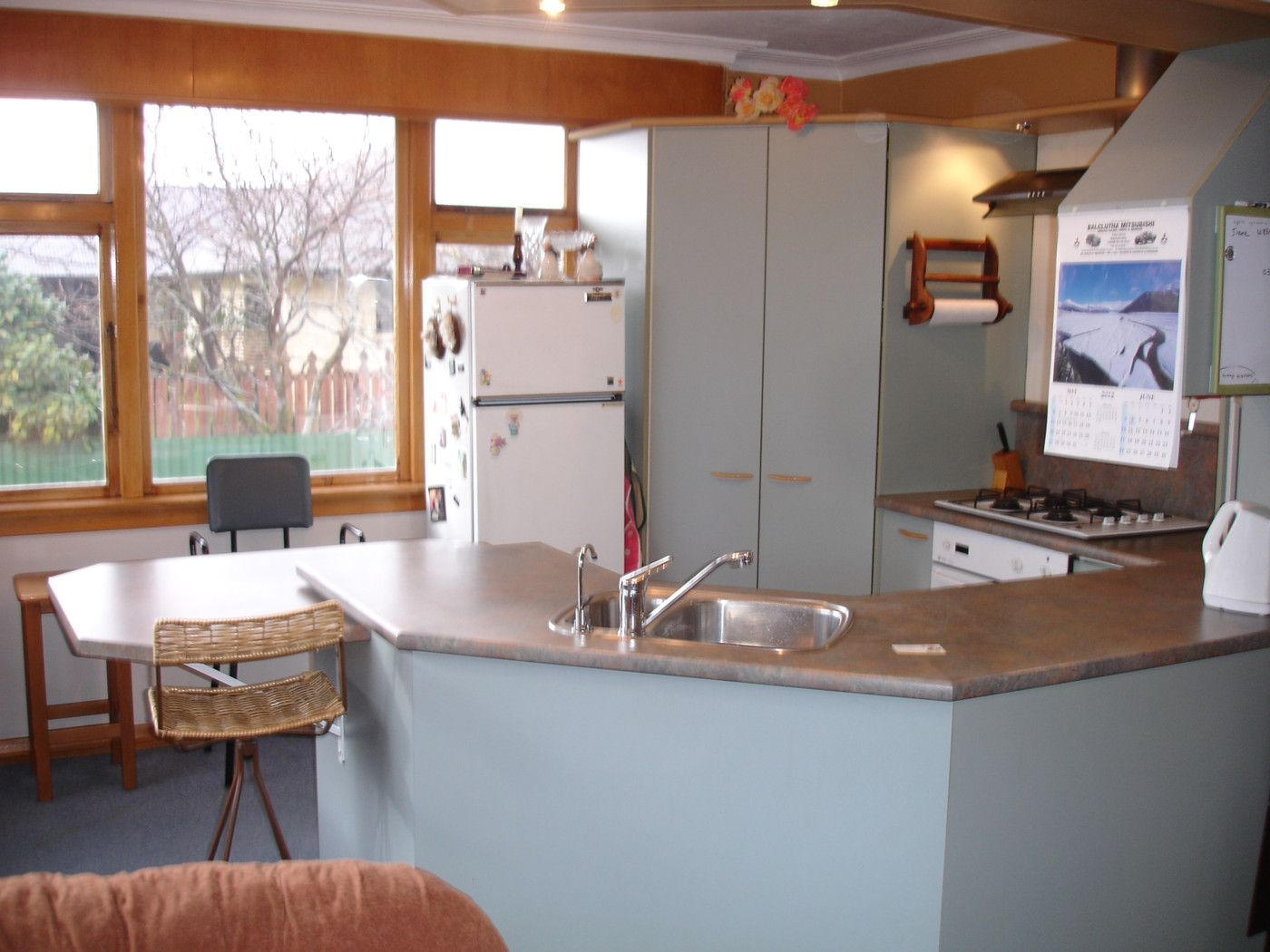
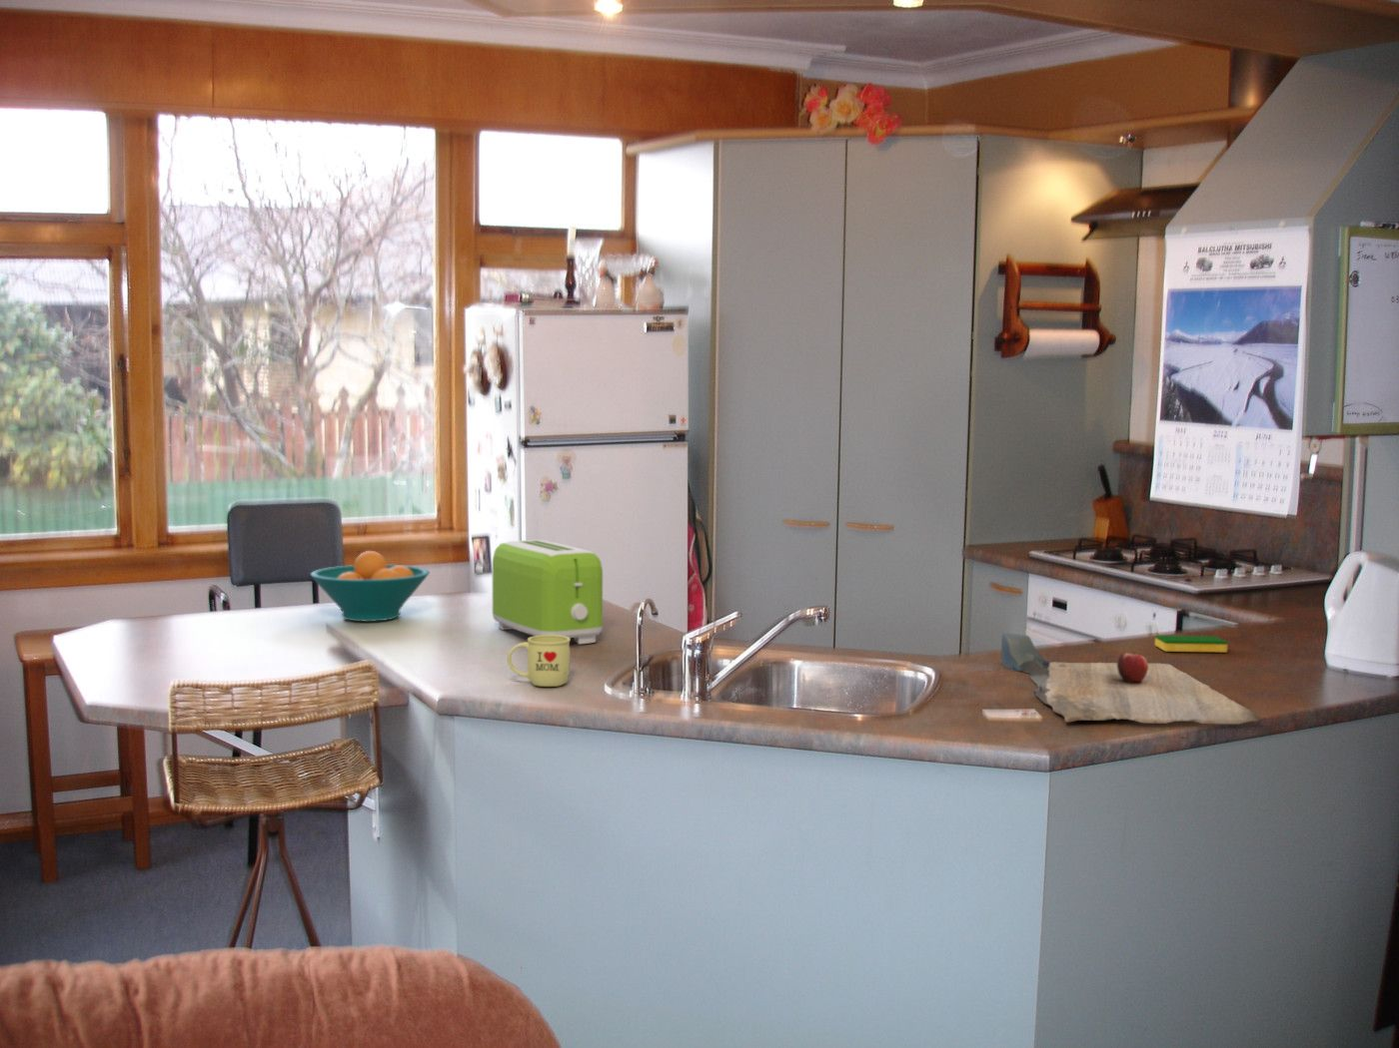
+ toaster (545, 590)
+ mug (539, 661)
+ cutting board (1123, 674)
+ fruit bowl (371, 583)
+ dish sponge (1190, 643)
